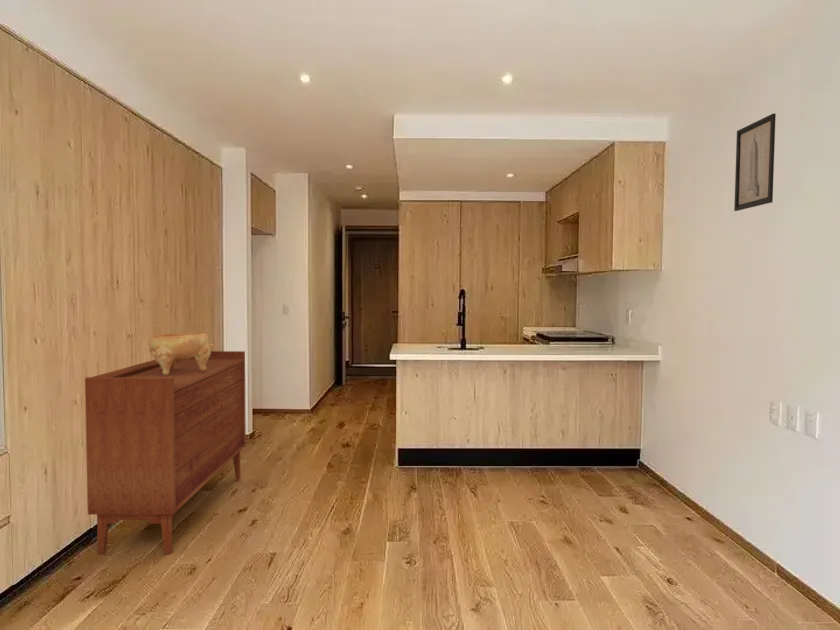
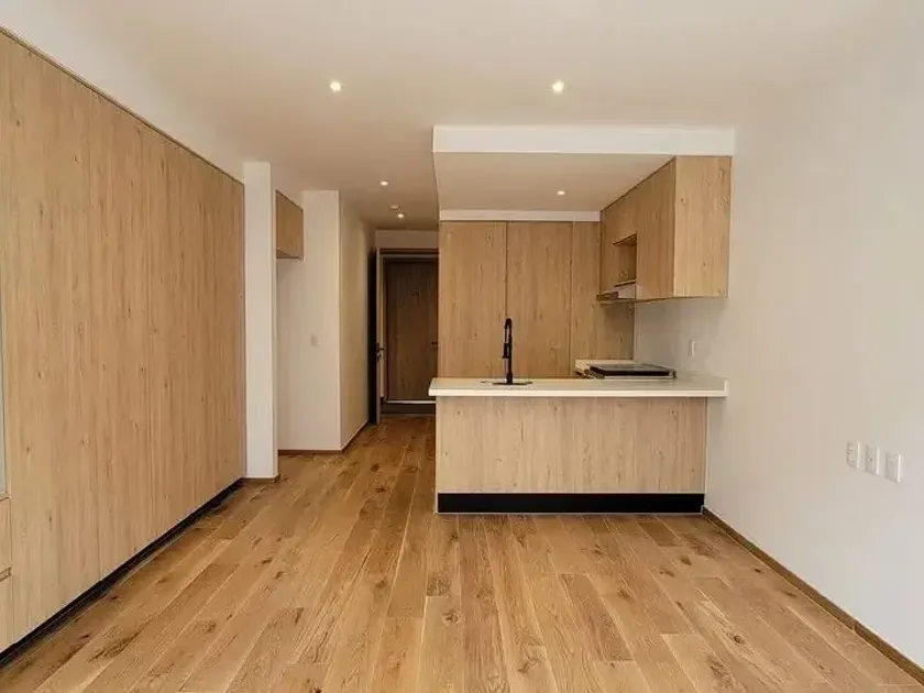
- sideboard (180, 436)
- decorative bowl (180, 352)
- wall art (753, 164)
